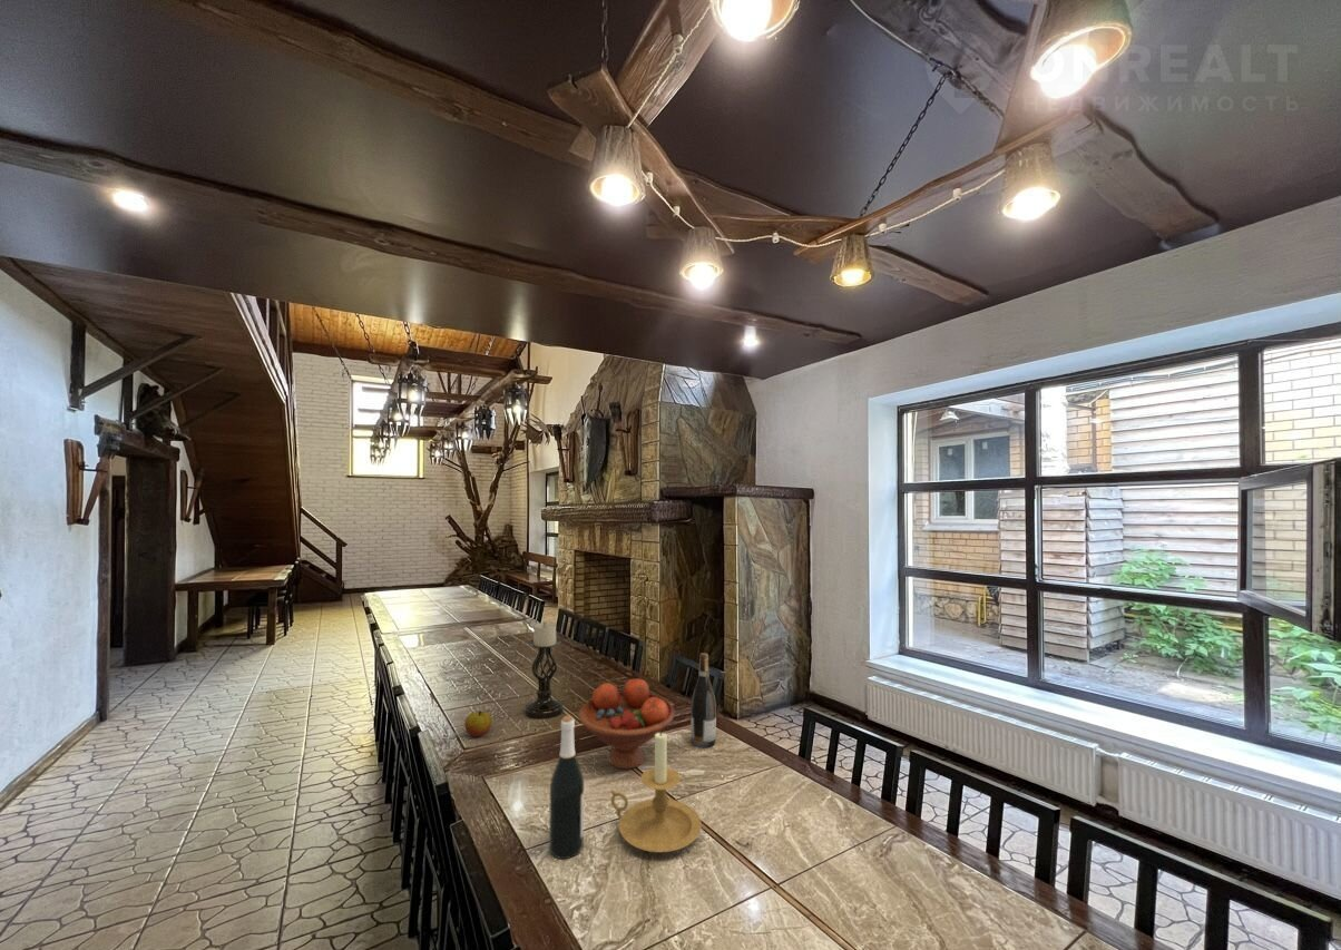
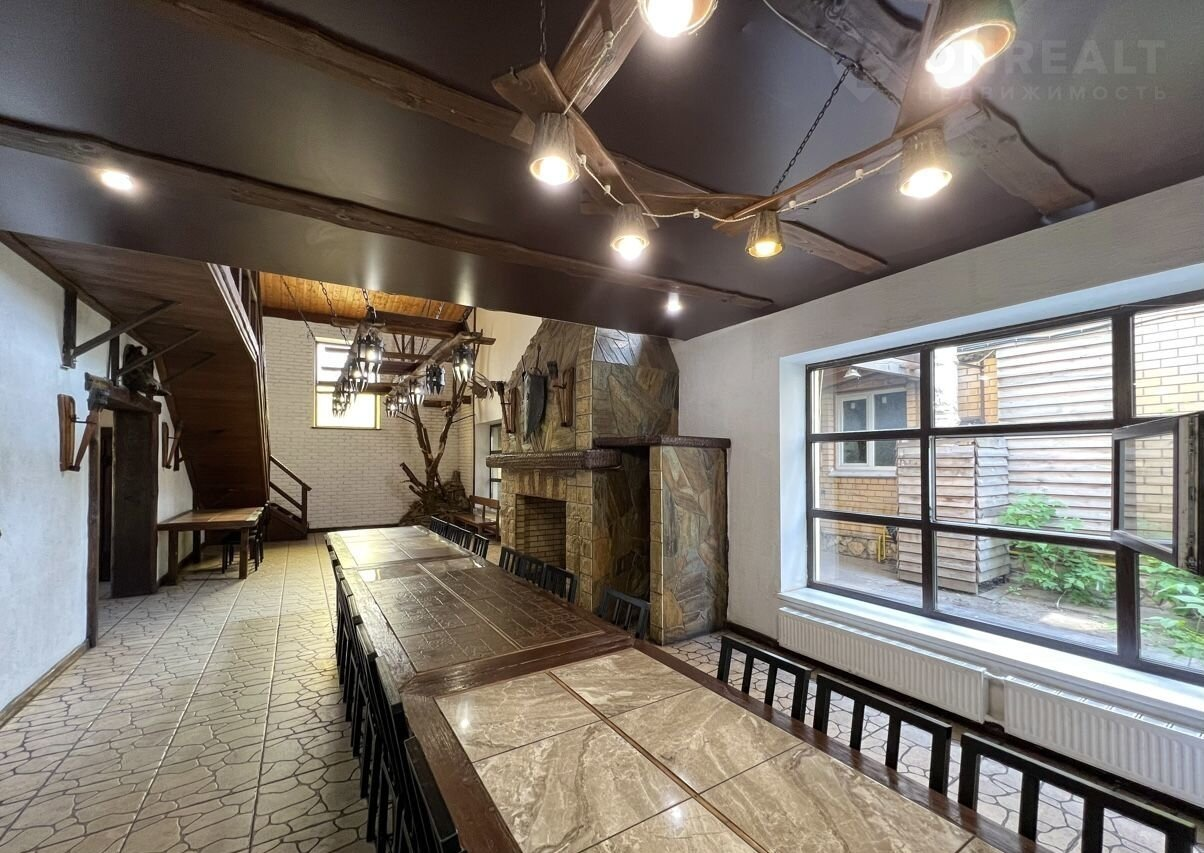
- wine bottle (567, 782)
- apple (478, 723)
- candle holder (659, 781)
- candle holder (544, 666)
- wine bottle (703, 697)
- fruit bowl (626, 725)
